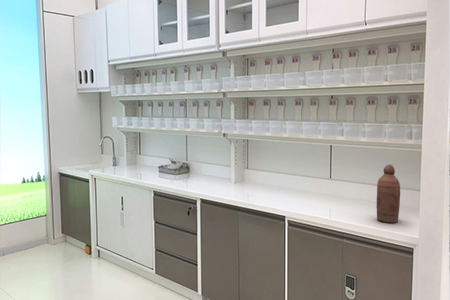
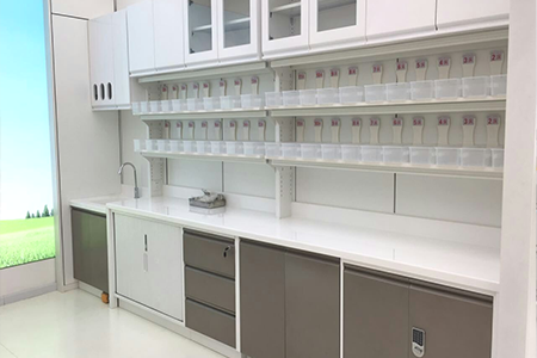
- bottle (388, 192)
